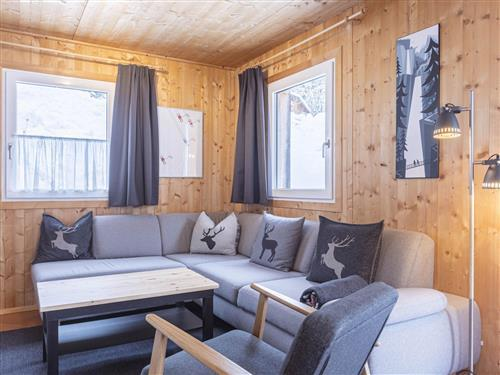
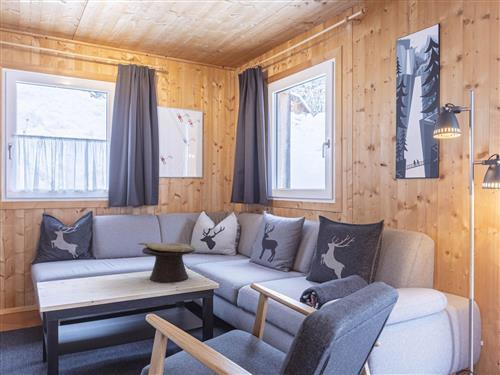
+ decorative bowl (167, 260)
